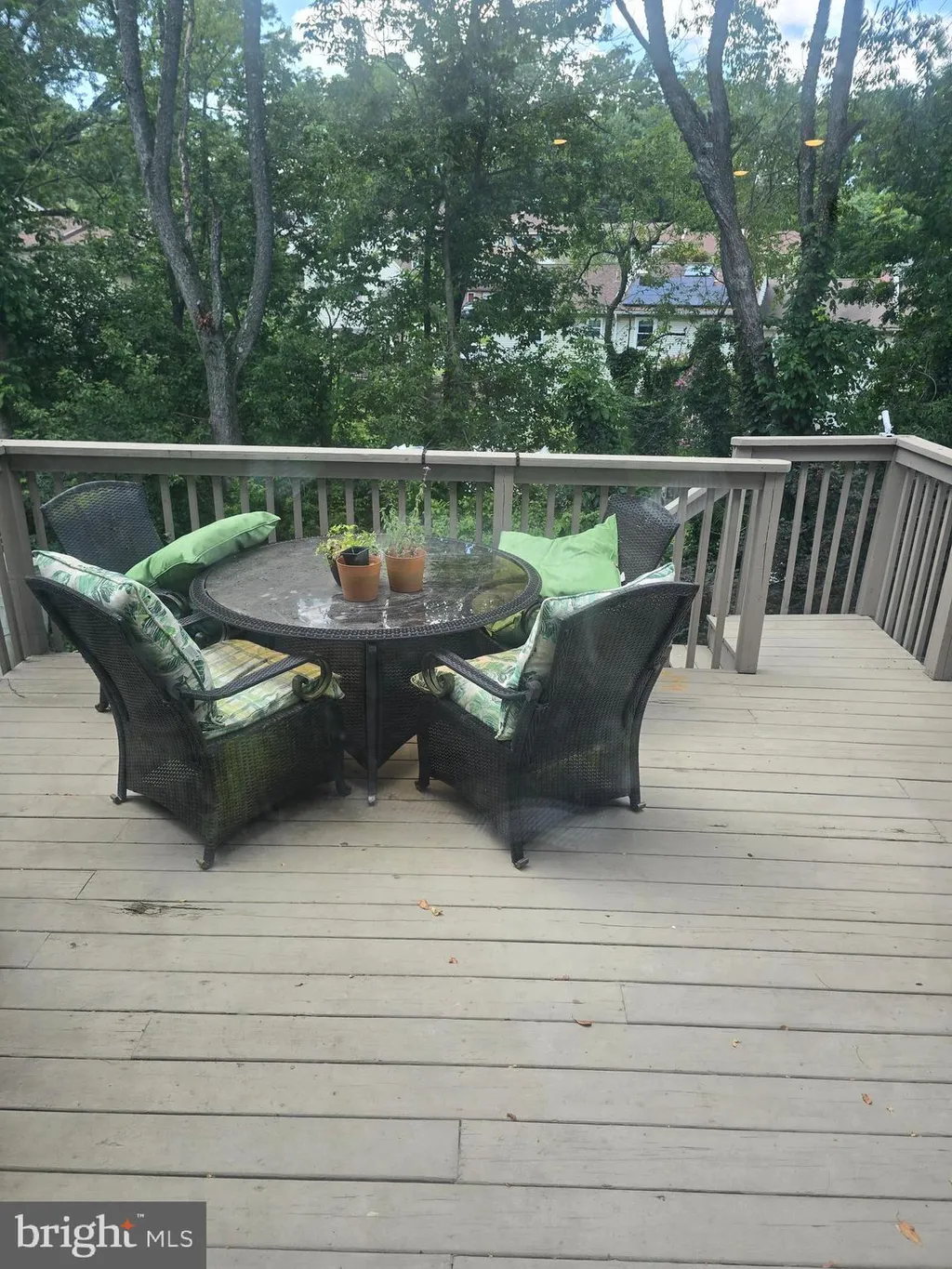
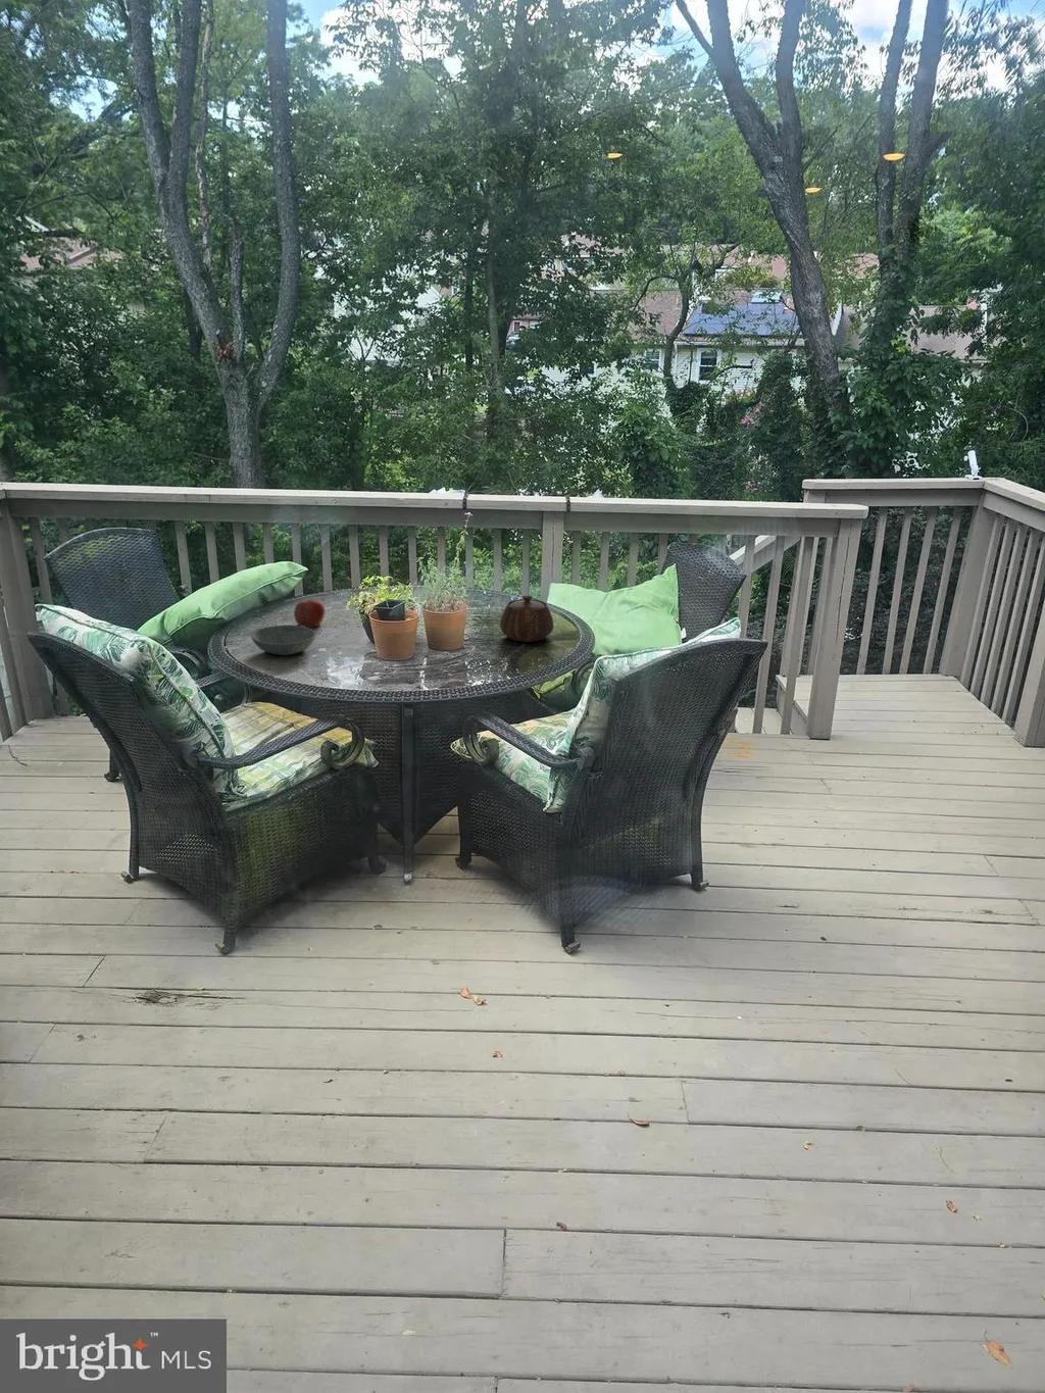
+ teapot (527, 617)
+ apple (310, 613)
+ bowl (283, 642)
